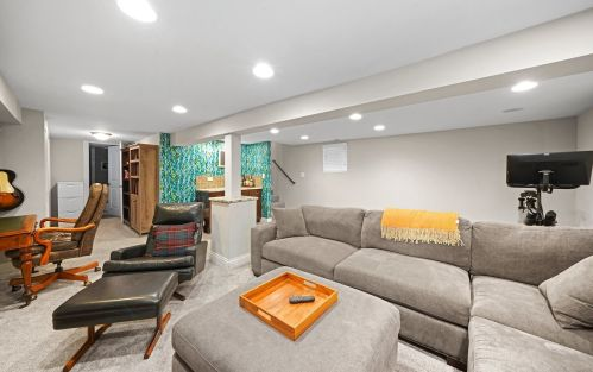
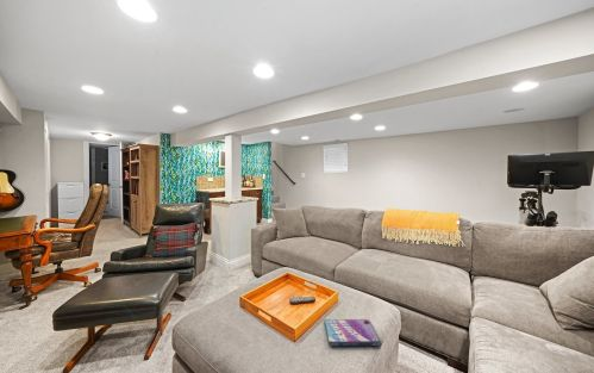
+ video game case (350, 331)
